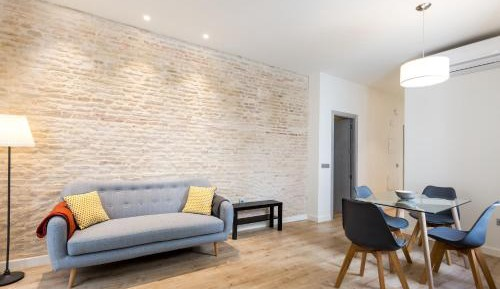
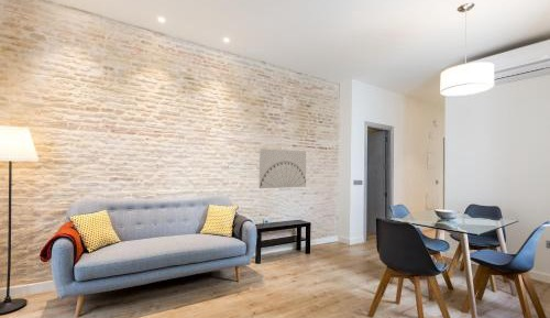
+ wall art (283, 168)
